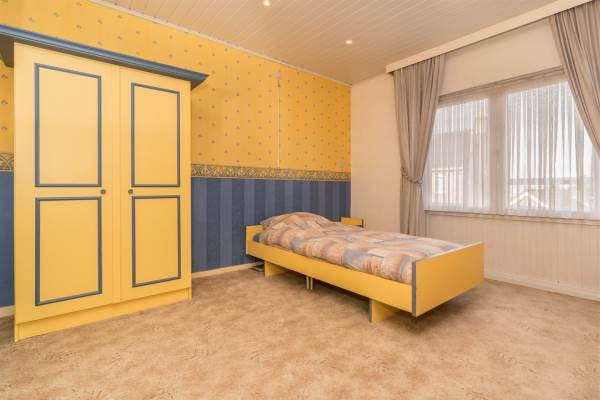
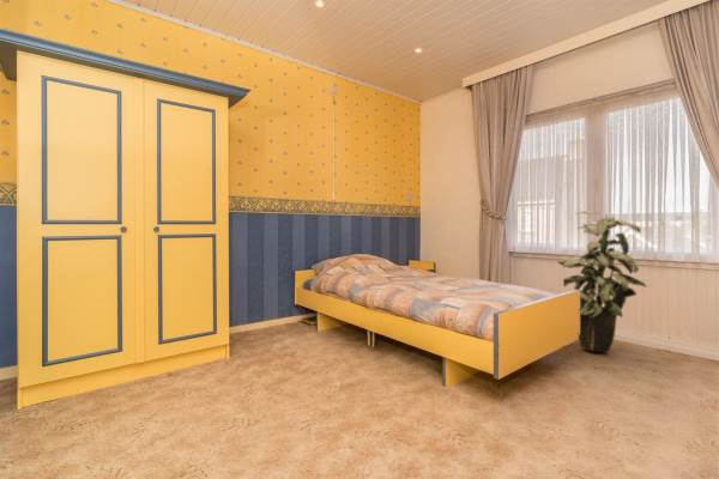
+ indoor plant (596, 279)
